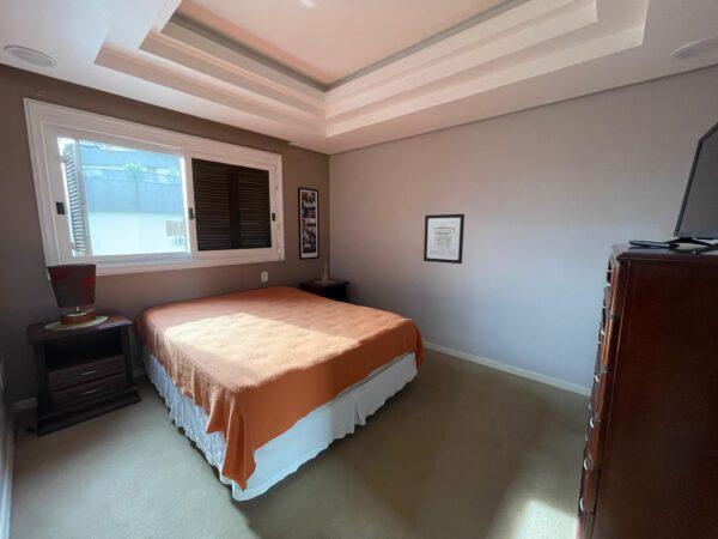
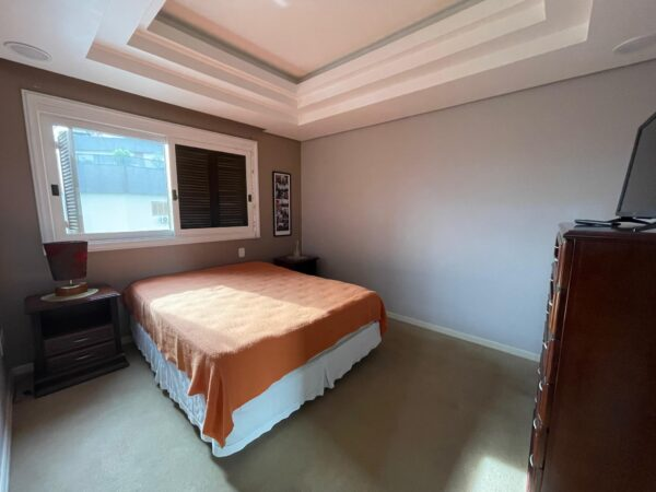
- wall art (443, 238)
